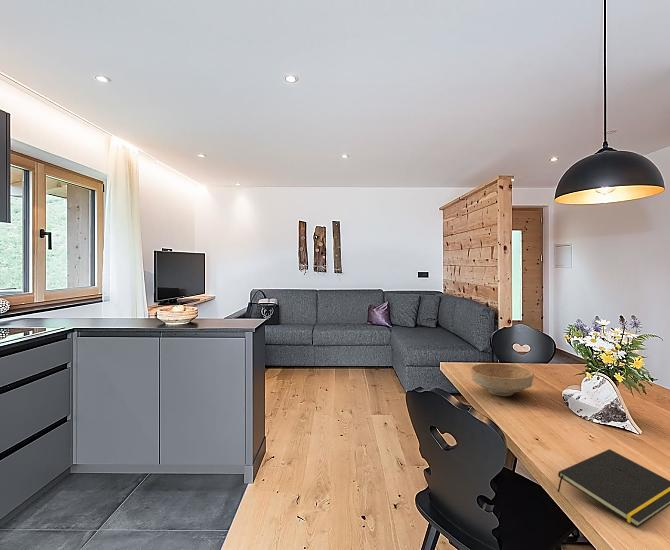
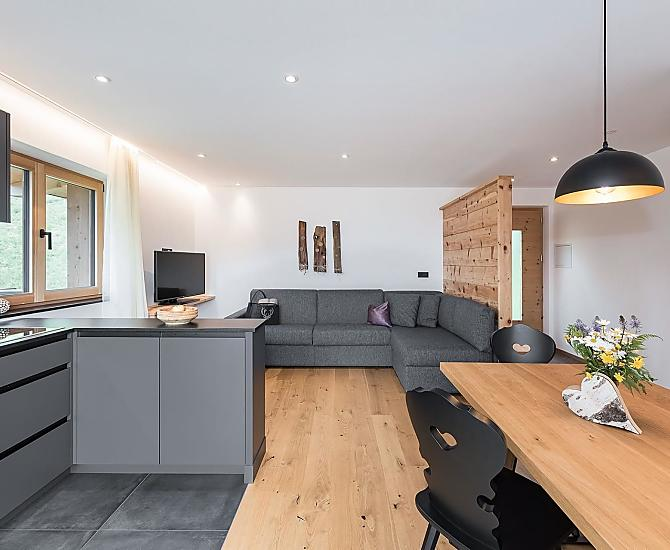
- notepad (621, 482)
- bowl (501, 381)
